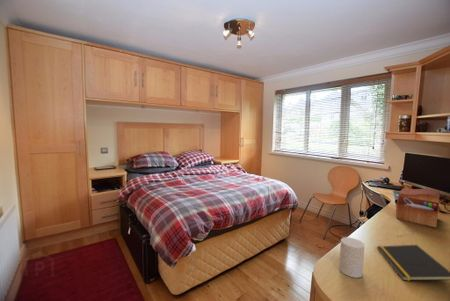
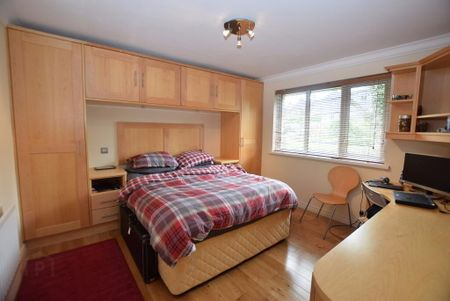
- sewing box (416, 204)
- notepad (411, 260)
- cup (351, 256)
